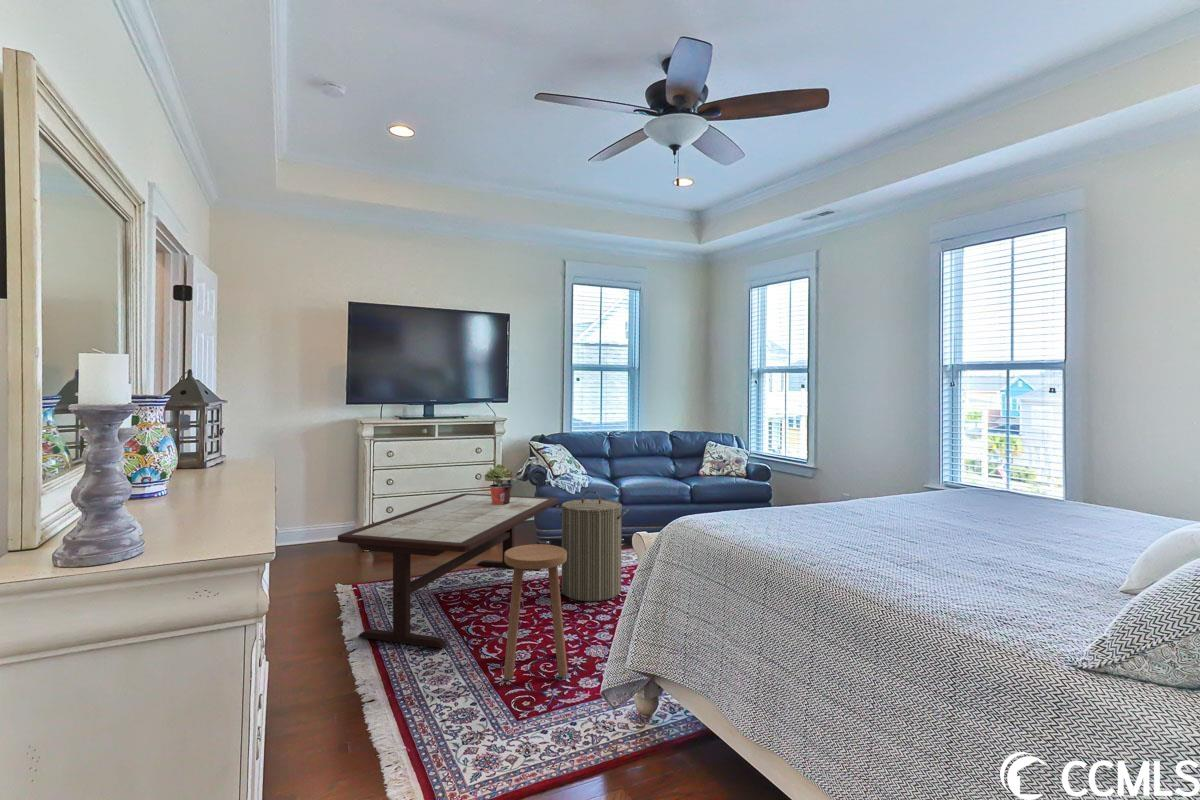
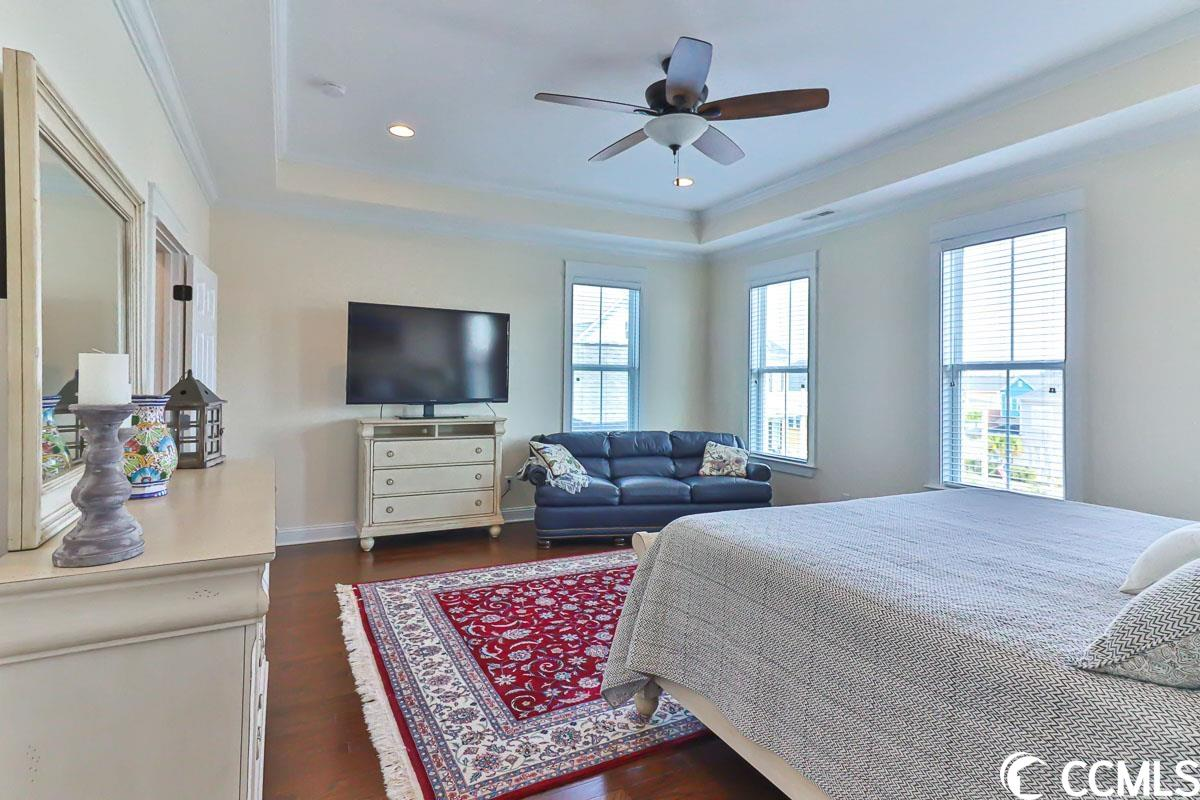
- coffee table (464, 556)
- stool (519, 609)
- laundry hamper (591, 540)
- potted plant (499, 483)
